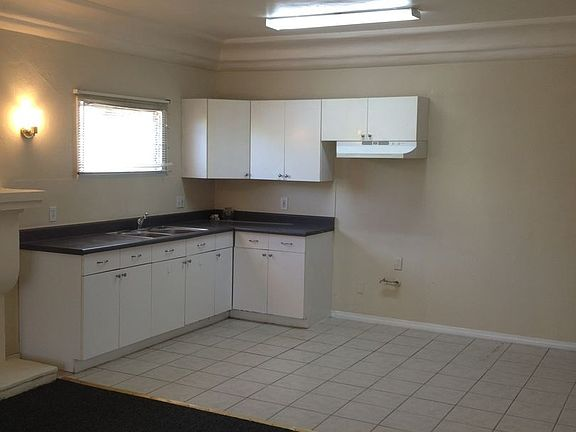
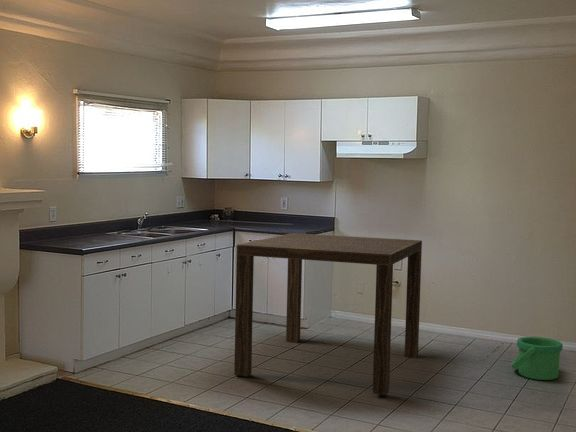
+ bucket (536, 357)
+ dining table (300, 304)
